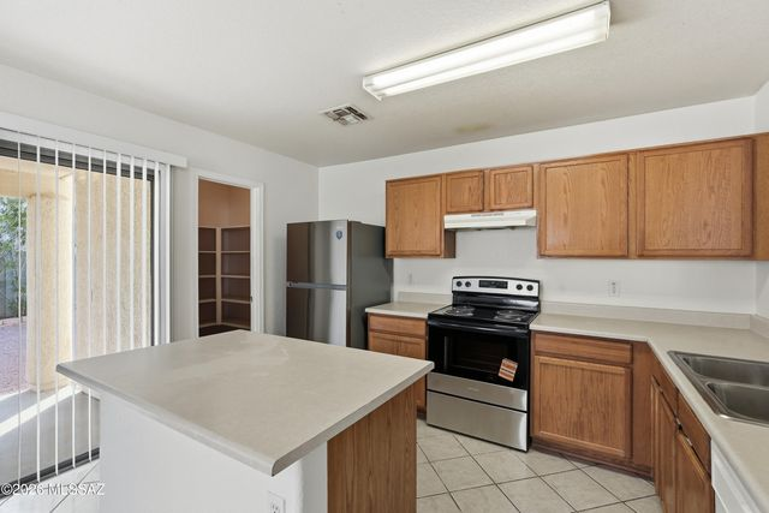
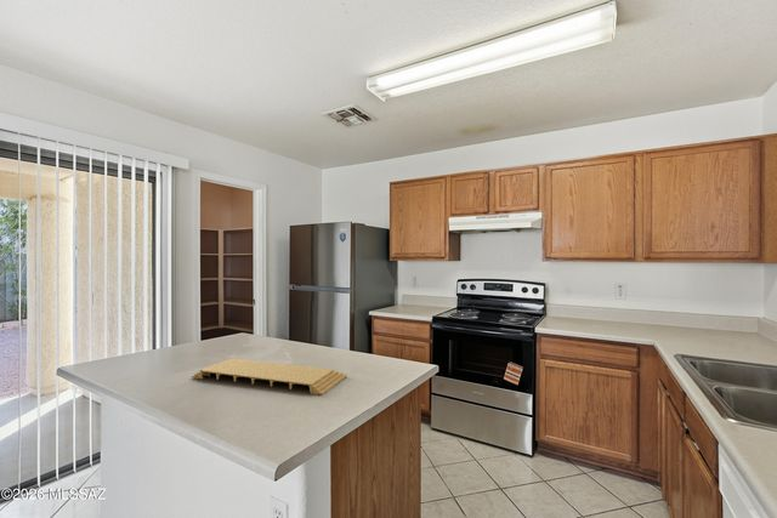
+ cutting board (270, 372)
